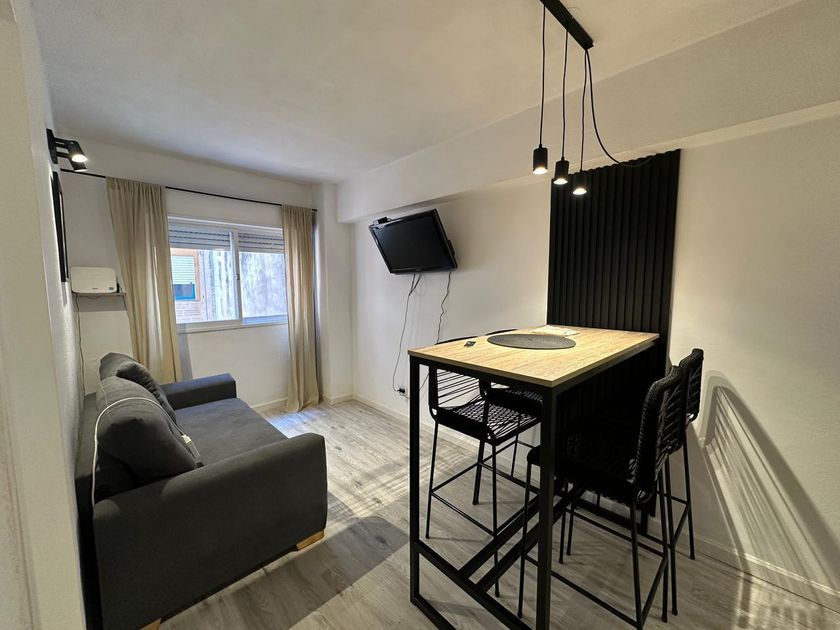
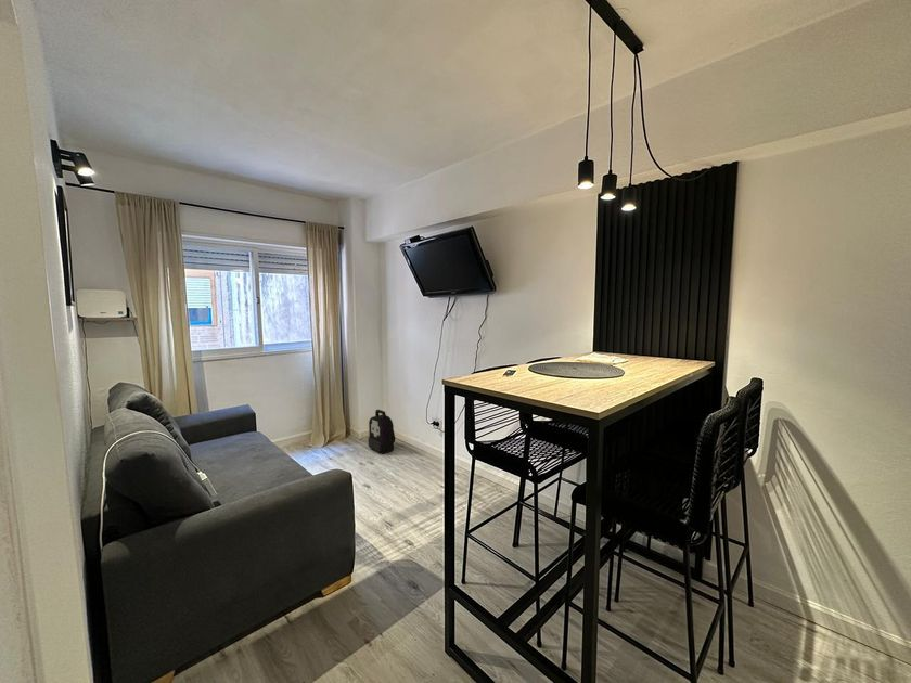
+ backpack (382, 429)
